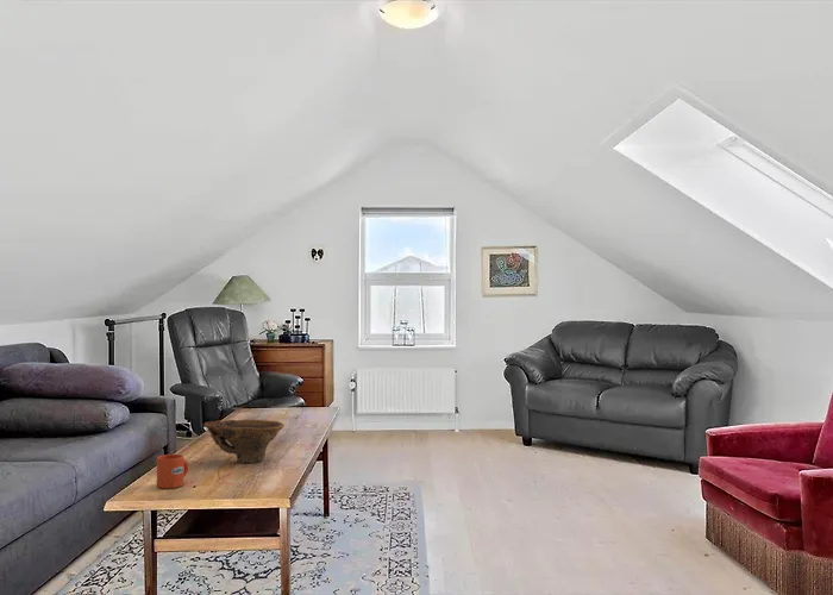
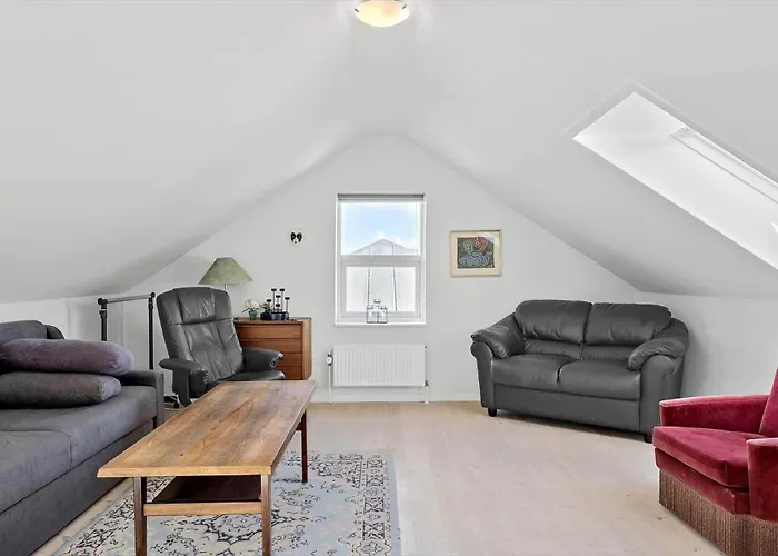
- mug (174, 470)
- bowl (244, 440)
